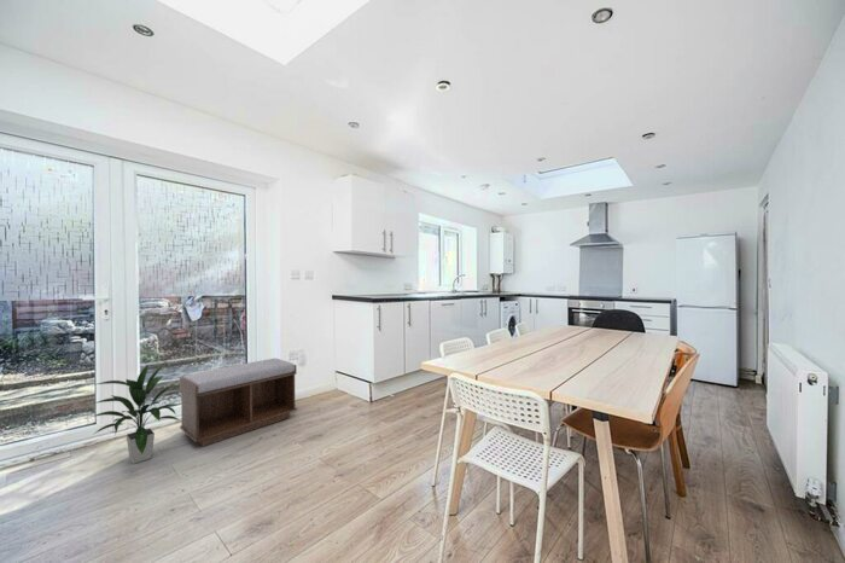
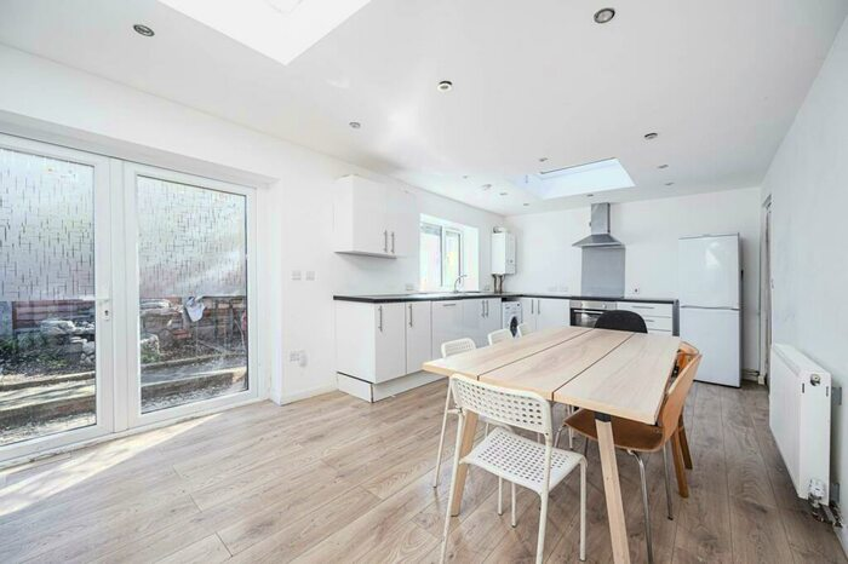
- indoor plant (138, 413)
- bench (241, 396)
